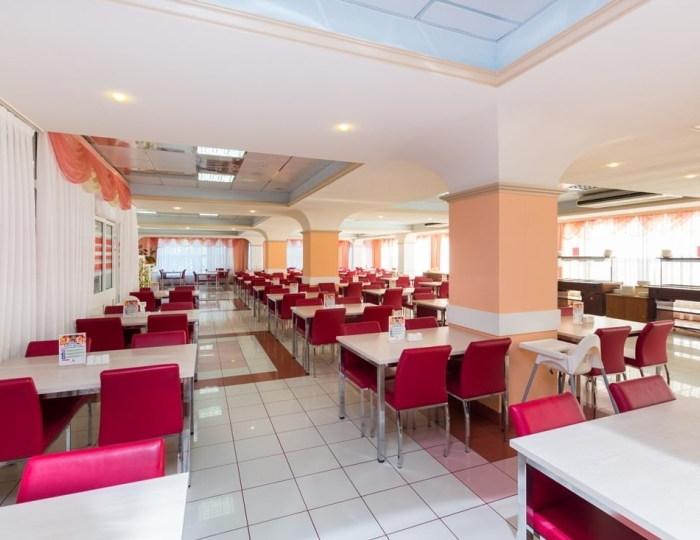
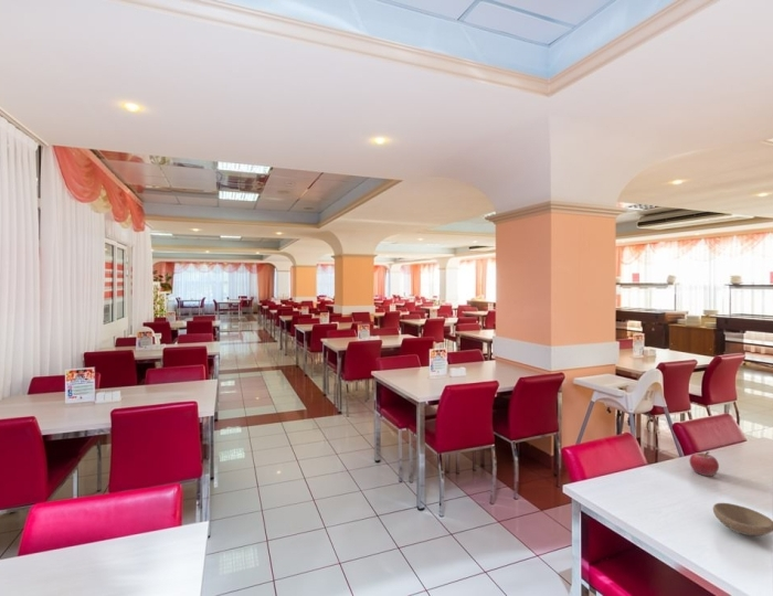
+ fruit (703, 461)
+ bowl (742, 522)
